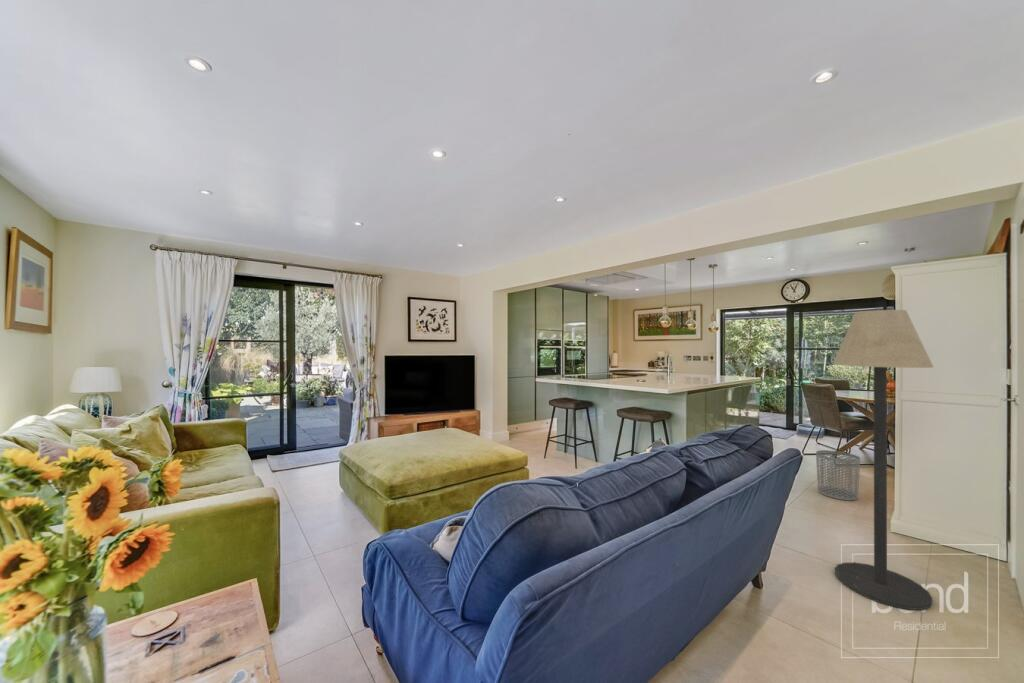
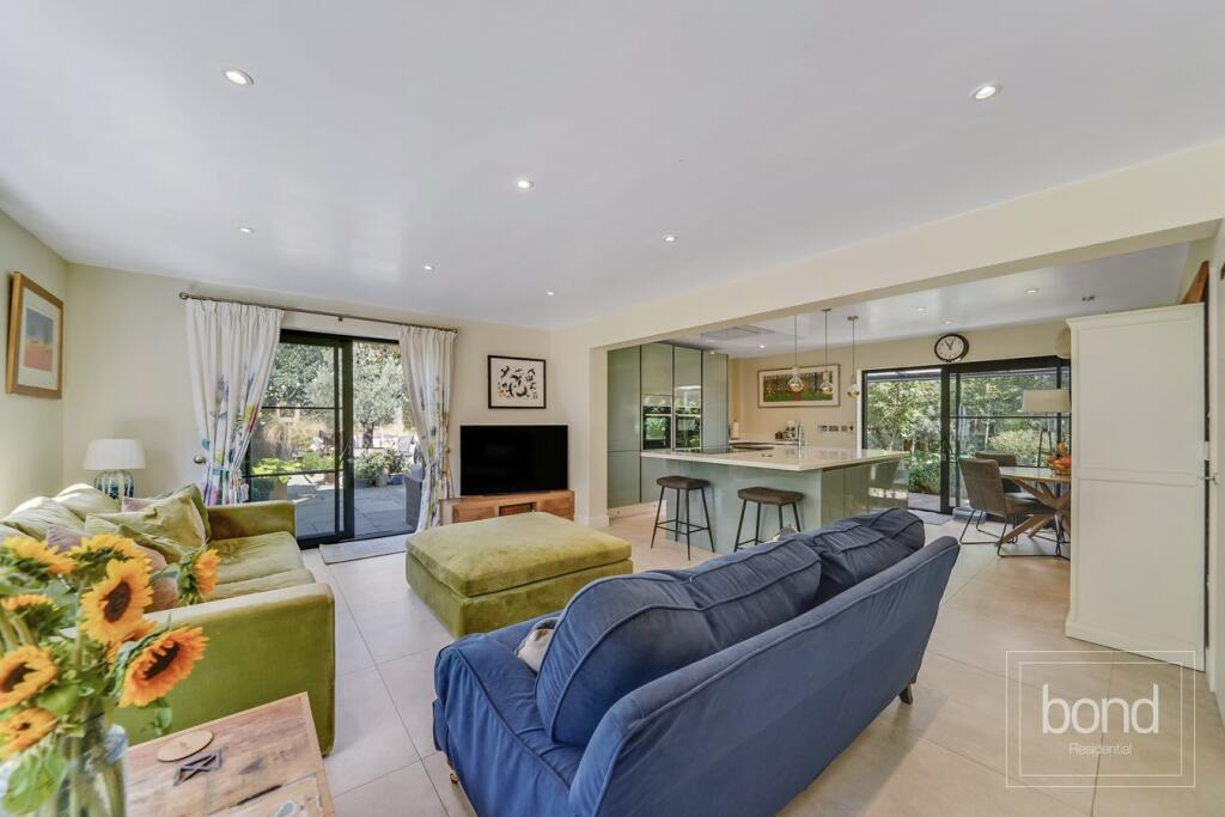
- waste bin (837, 475)
- floor lamp (880, 448)
